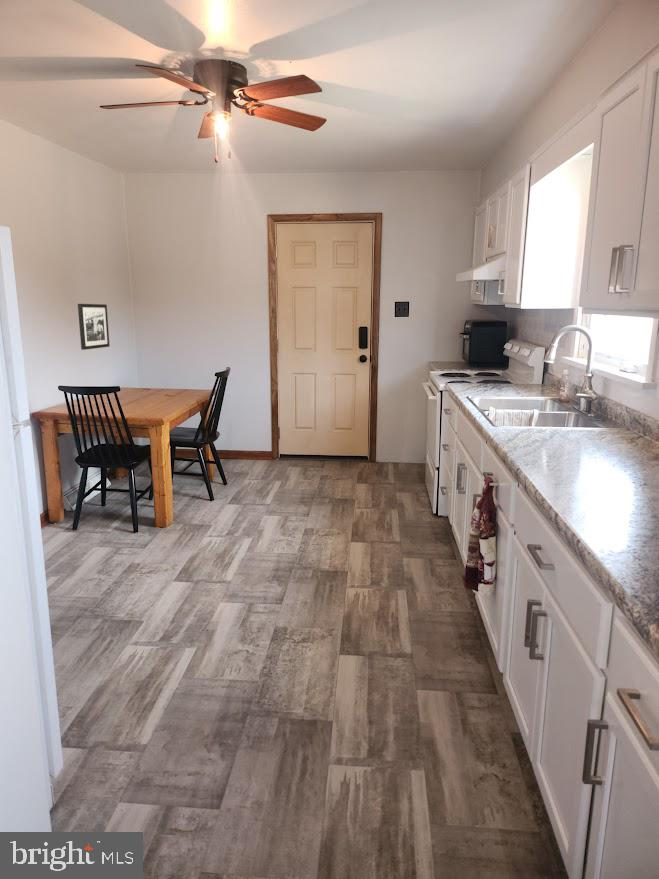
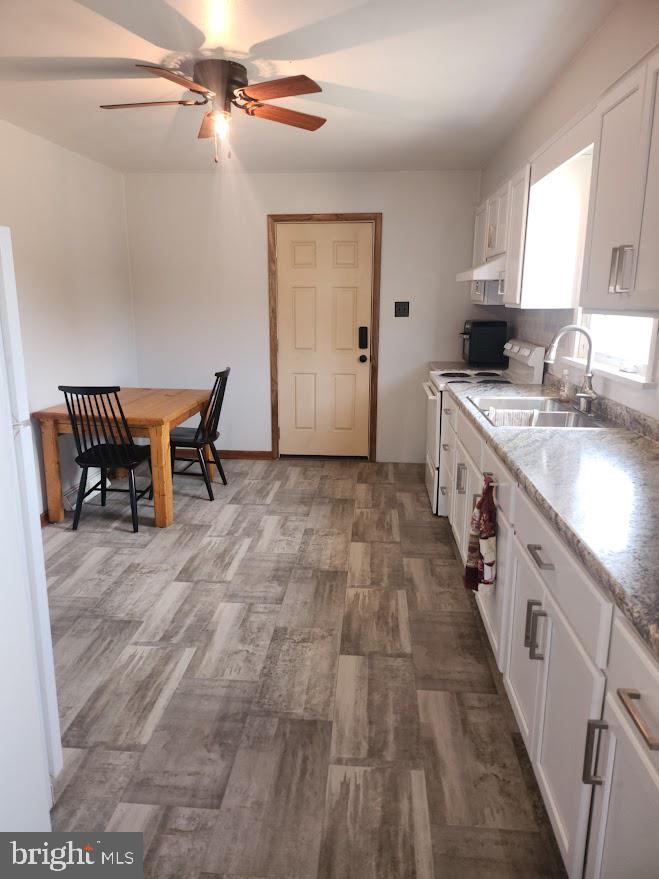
- picture frame (94, 326)
